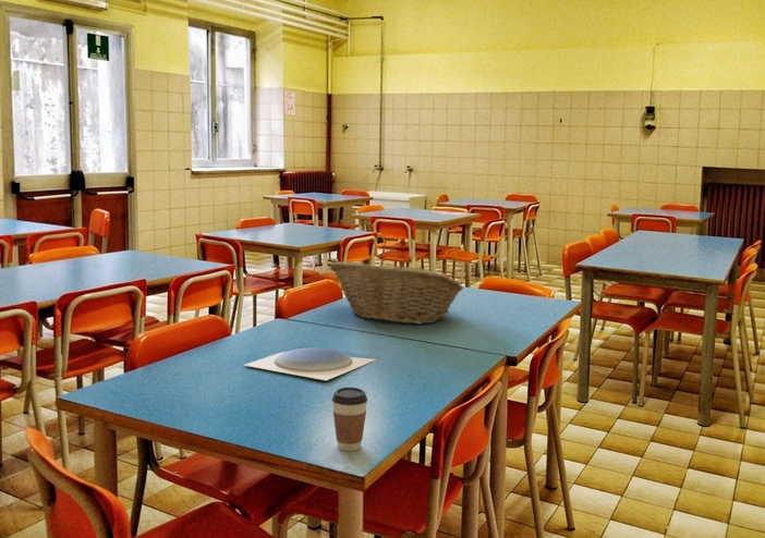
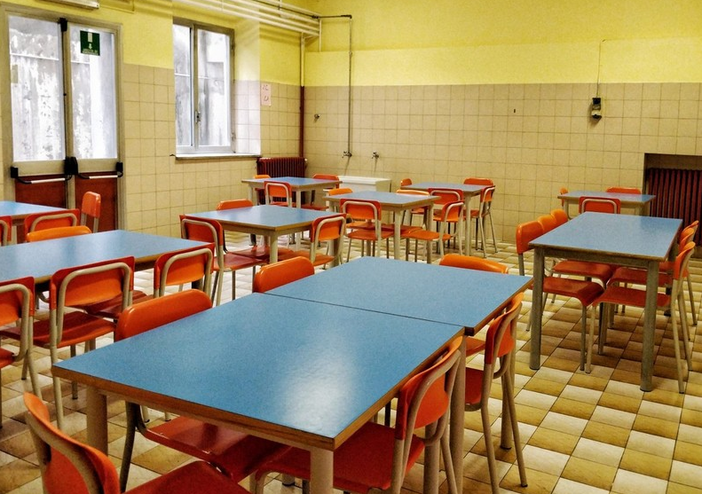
- coffee cup (349, 419)
- plate (313, 356)
- fruit basket (396, 288)
